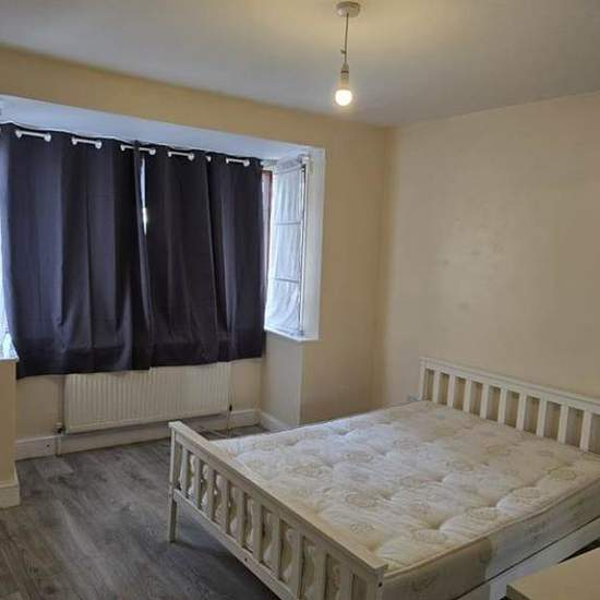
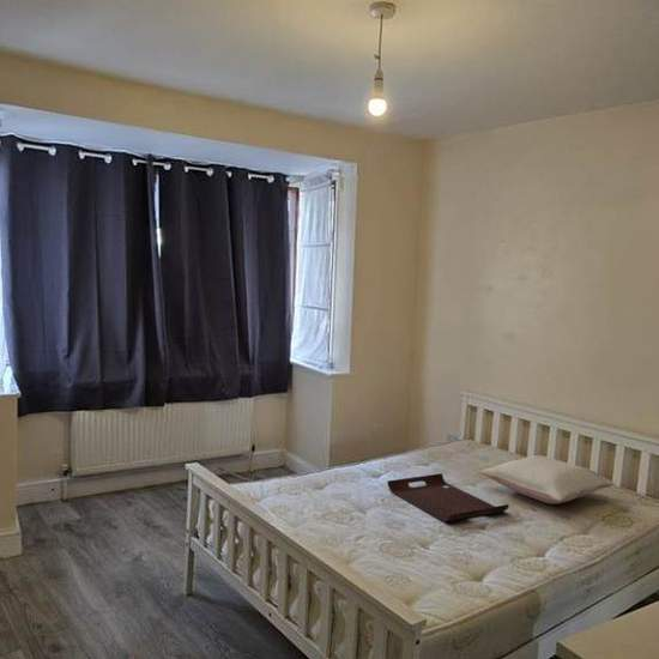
+ pillow (545, 478)
+ serving tray (445, 496)
